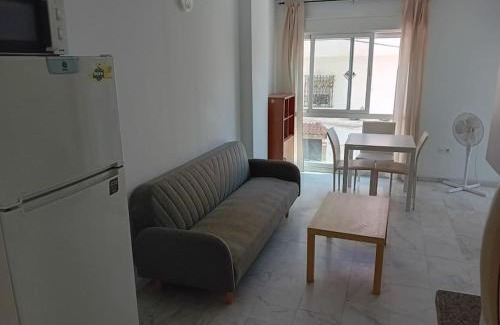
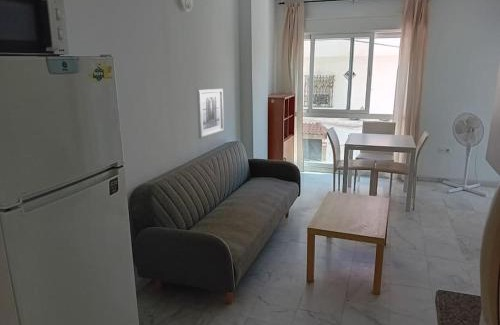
+ wall art (211, 112)
